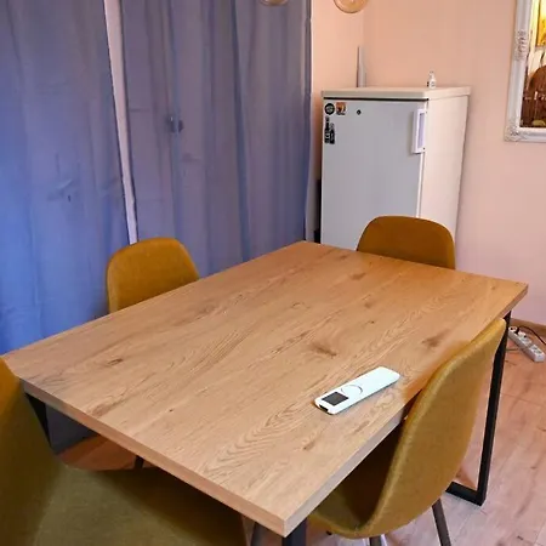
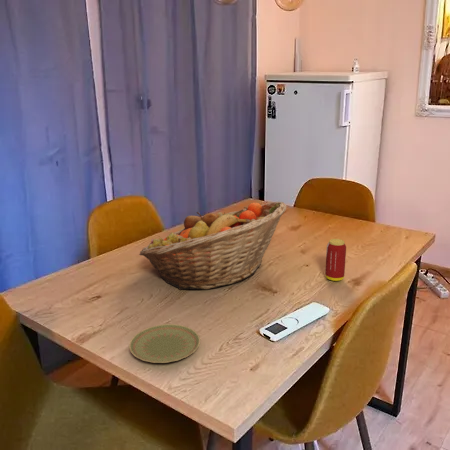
+ beverage can (335, 260)
+ fruit basket (216, 238)
+ plate (165, 345)
